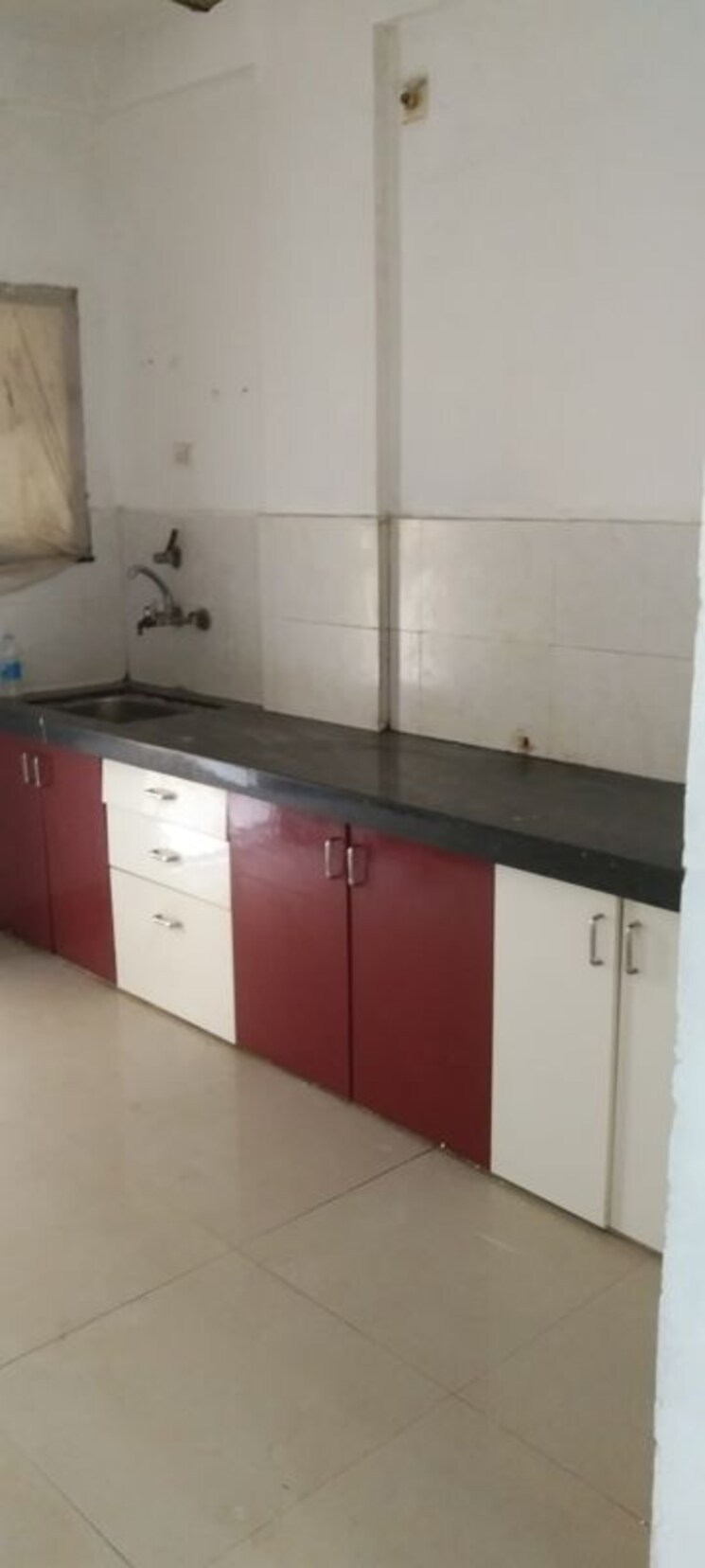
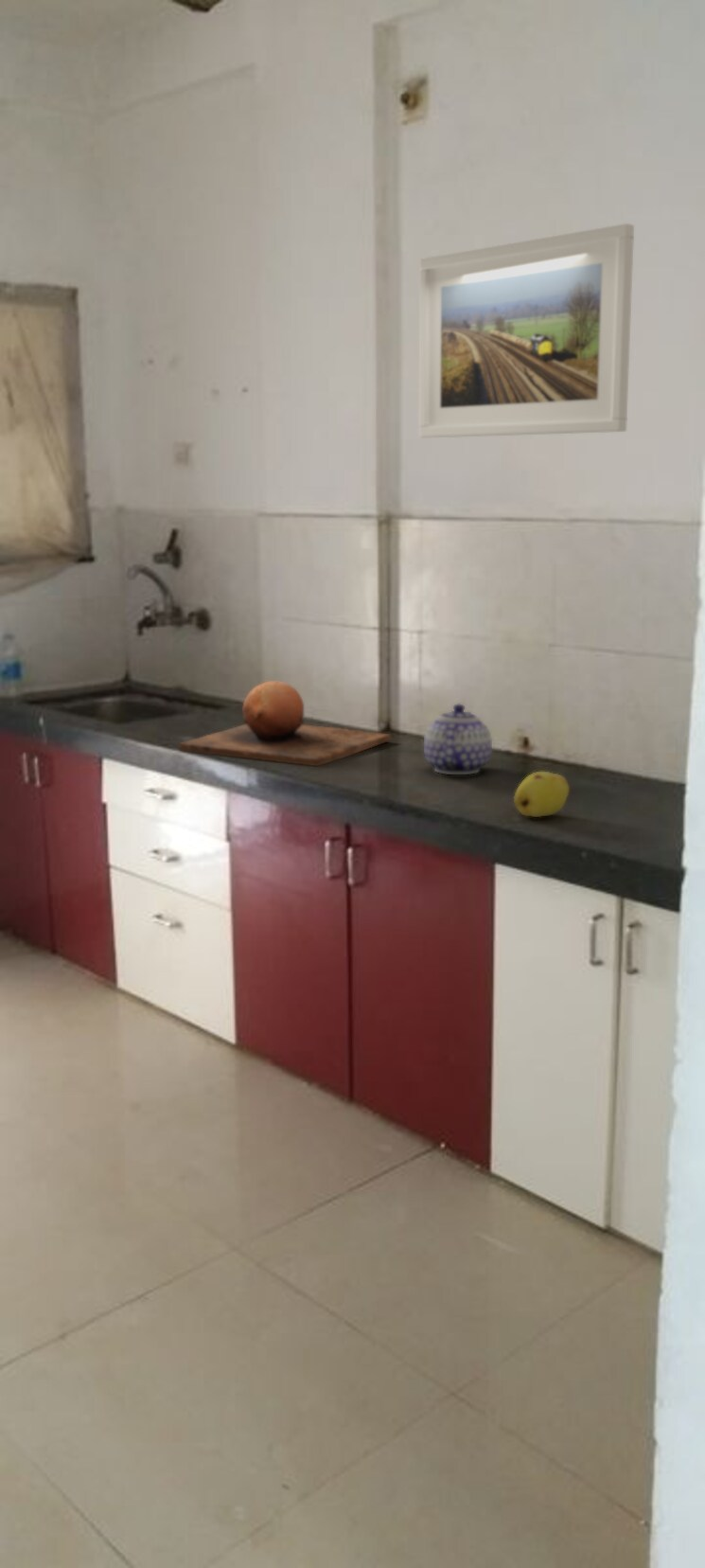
+ teapot (457, 737)
+ chopping board (285, 713)
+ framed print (517, 340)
+ fruit (544, 793)
